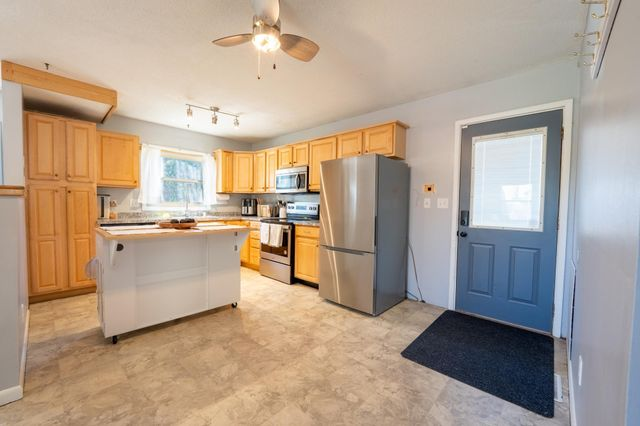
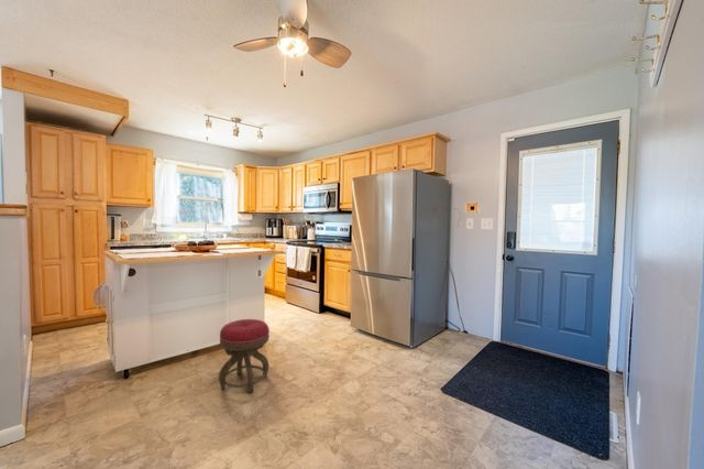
+ stool (244, 352)
